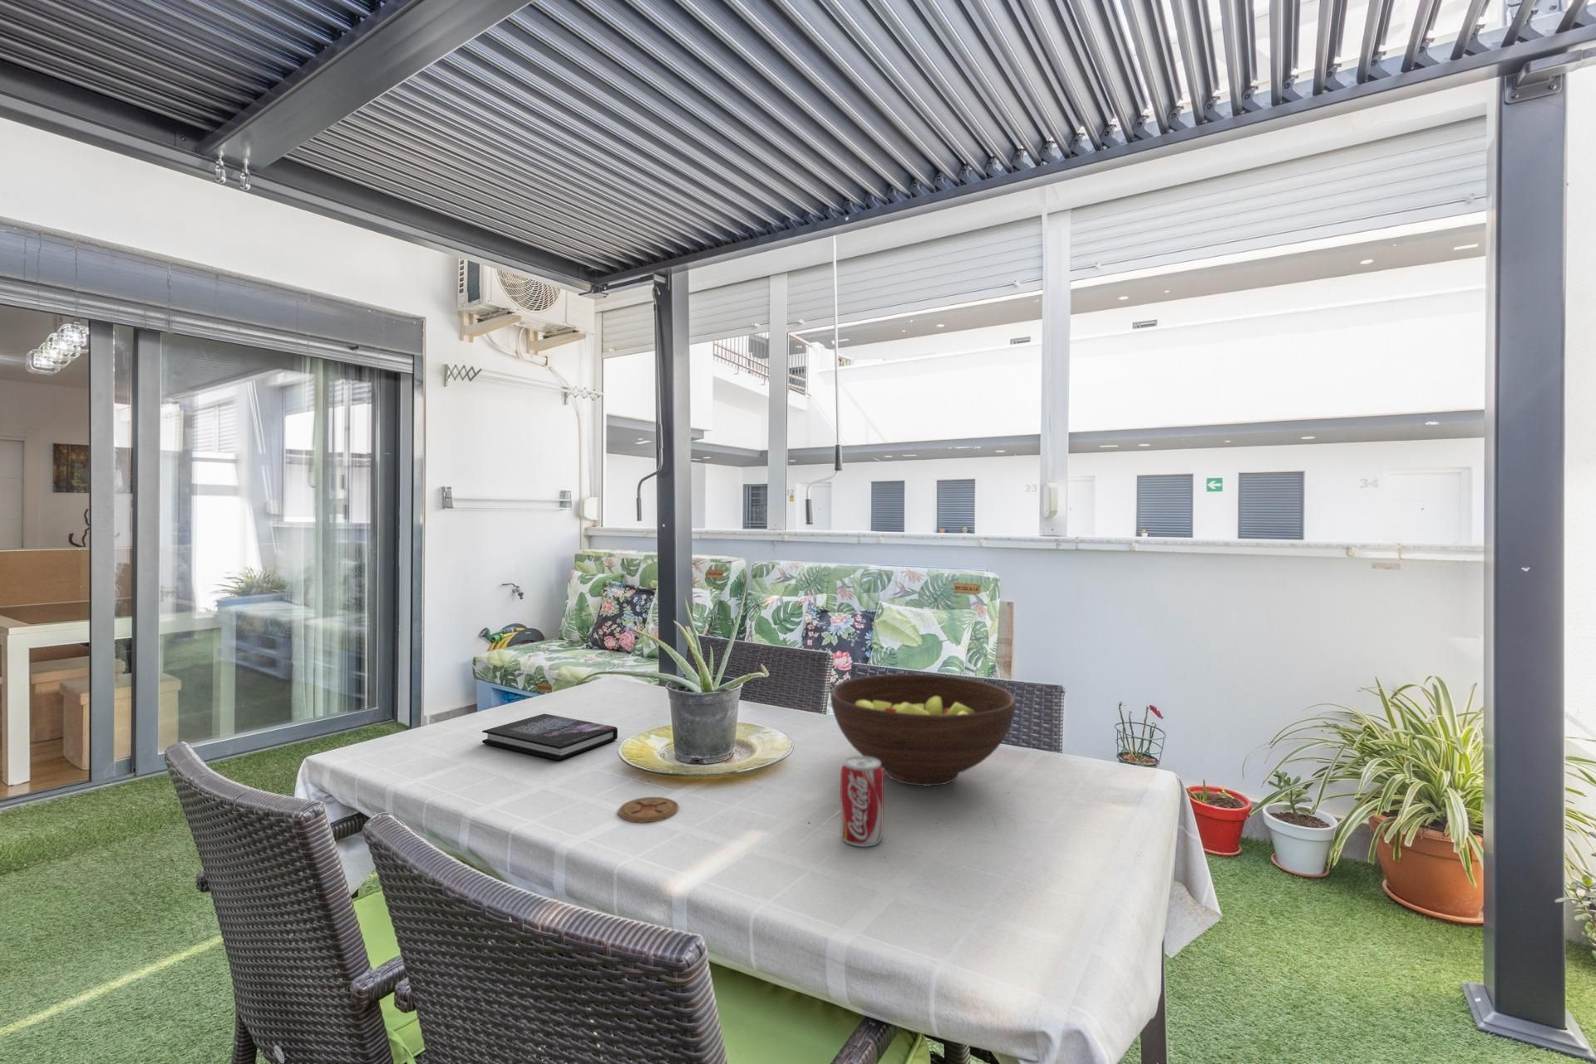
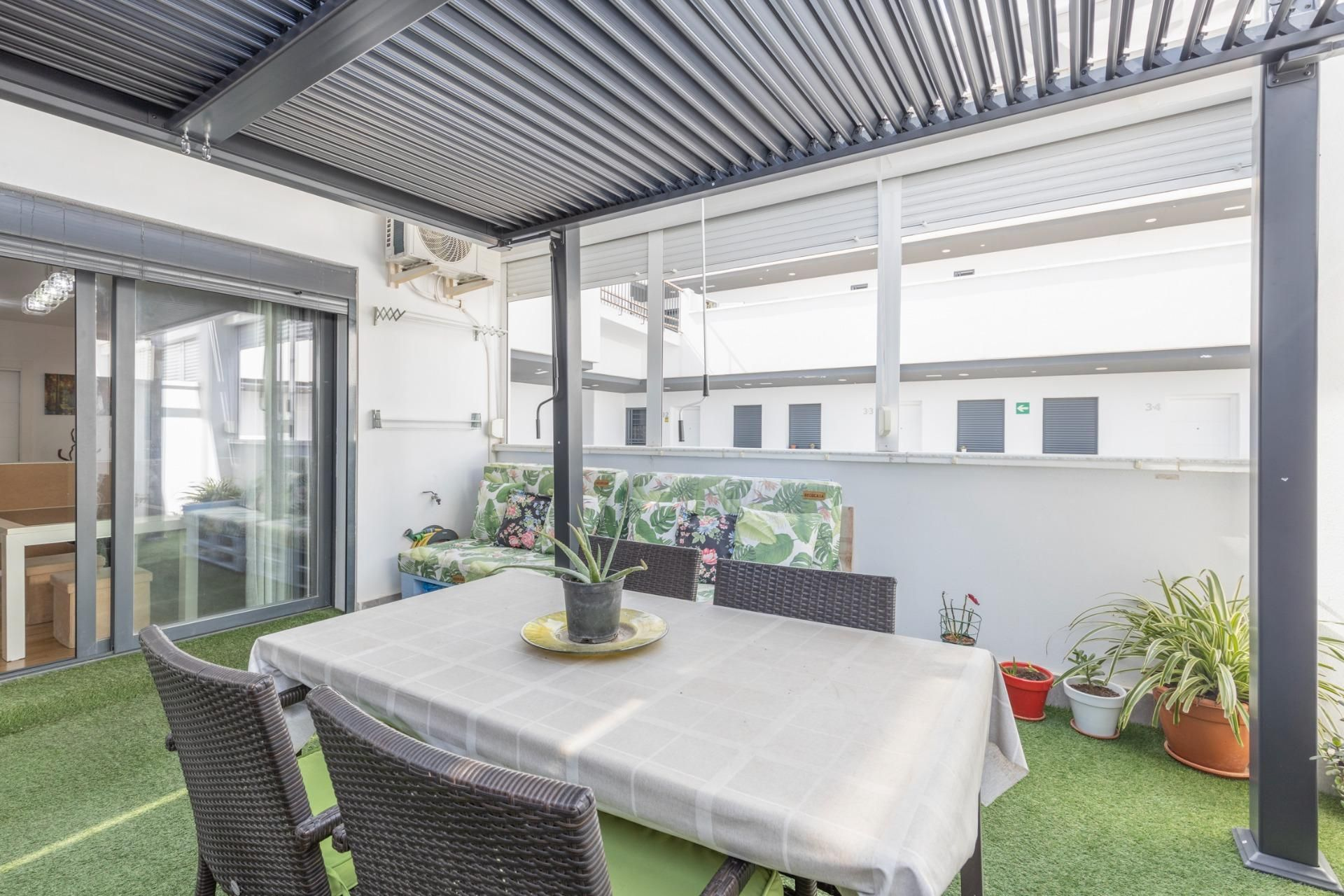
- beverage can (861, 799)
- coaster (648, 809)
- fruit bowl (920, 734)
- book (550, 735)
